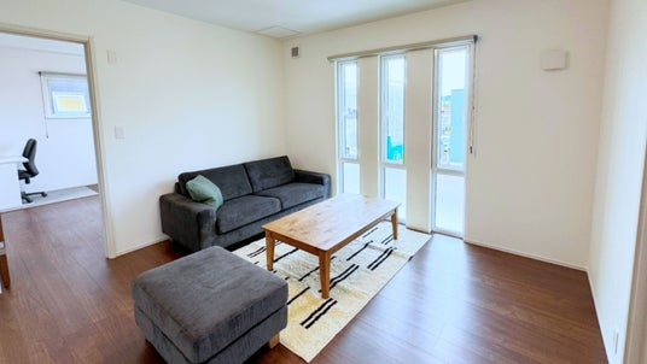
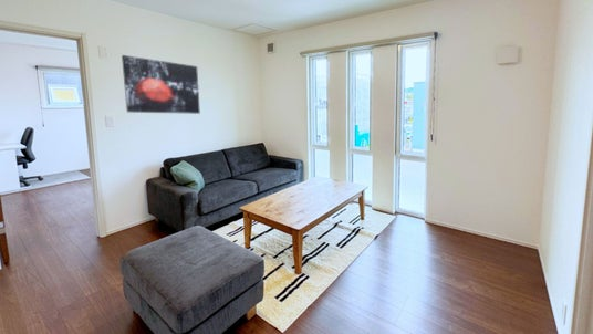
+ wall art (165, 87)
